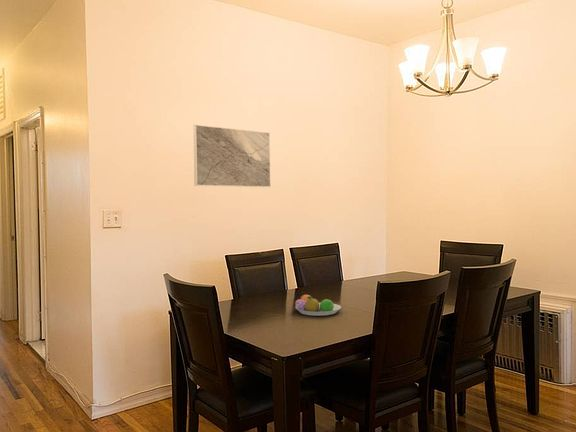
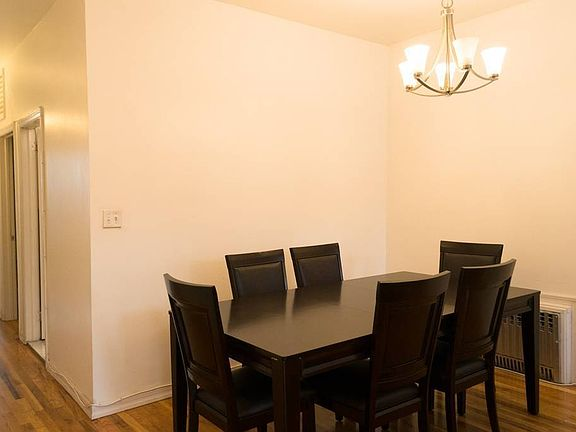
- fruit bowl (318, 302)
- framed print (234, 157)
